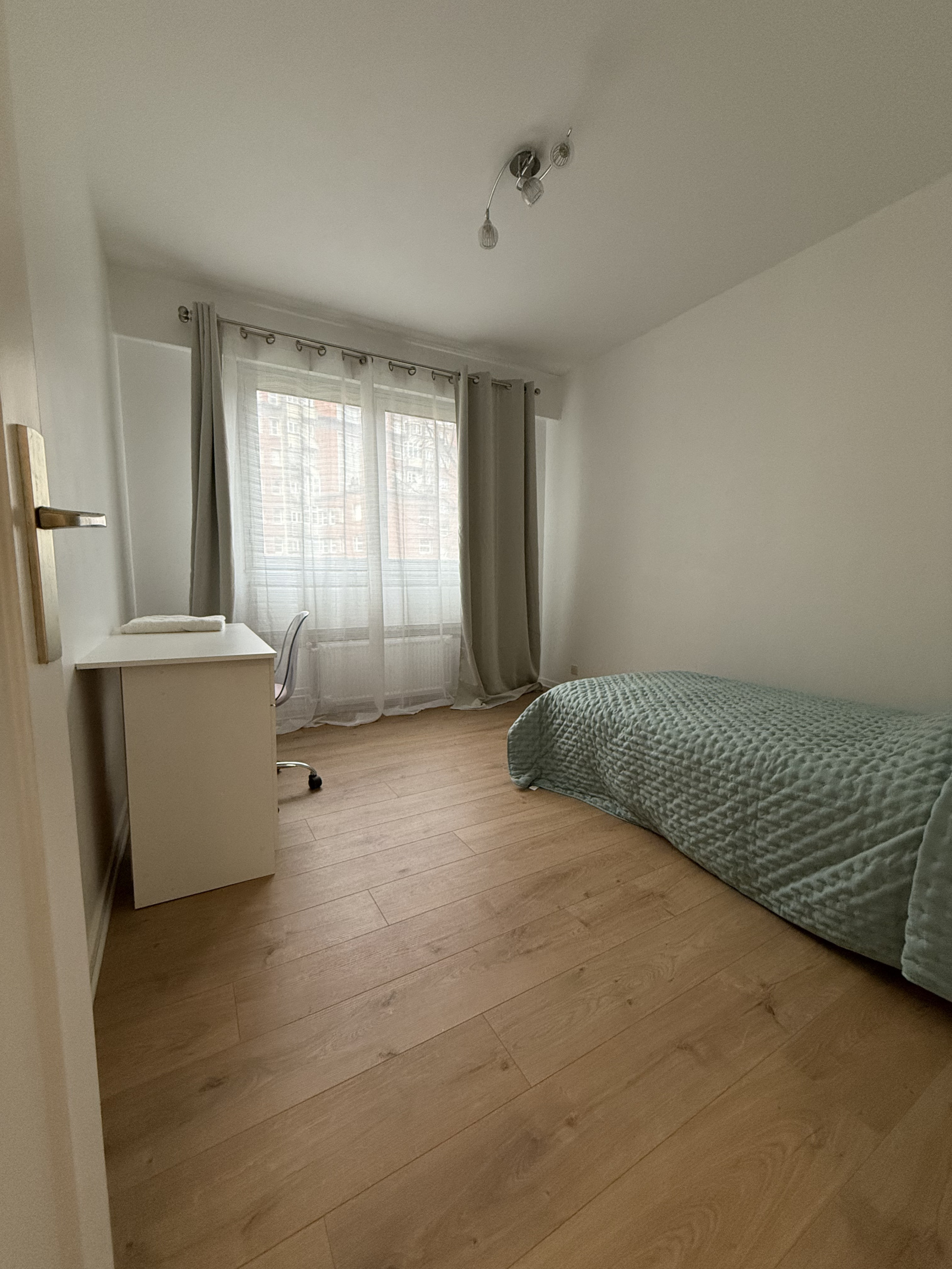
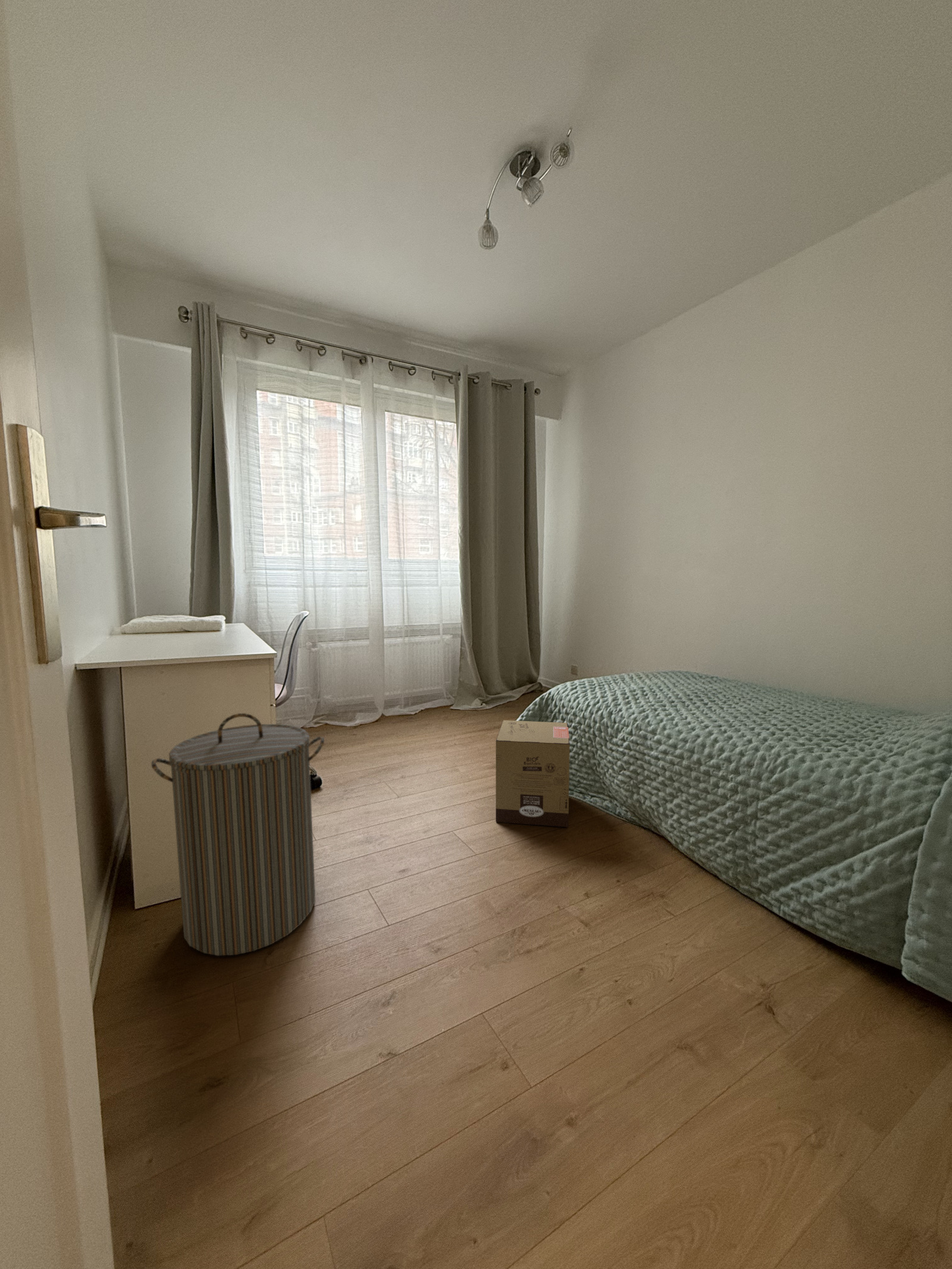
+ laundry hamper (247, 814)
+ cardboard box (533, 770)
